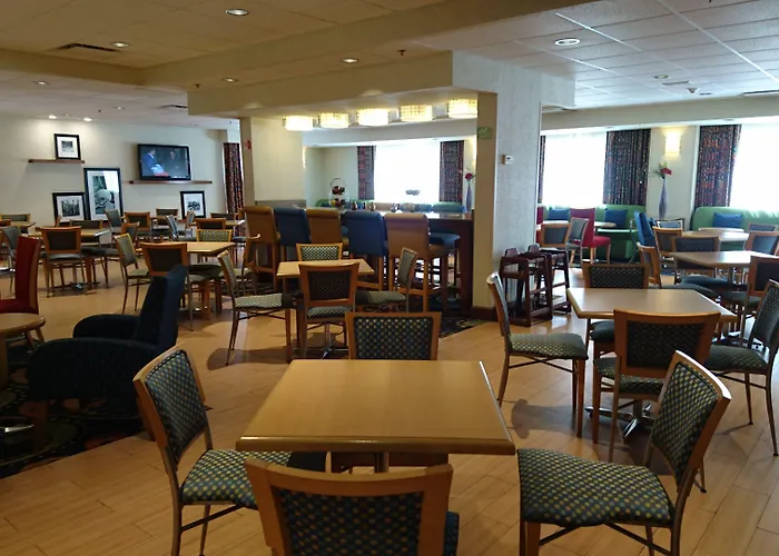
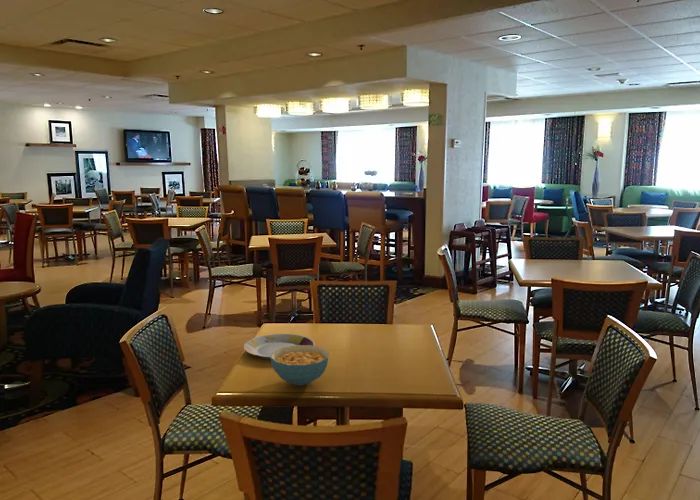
+ cereal bowl (300, 368)
+ plate (279, 347)
